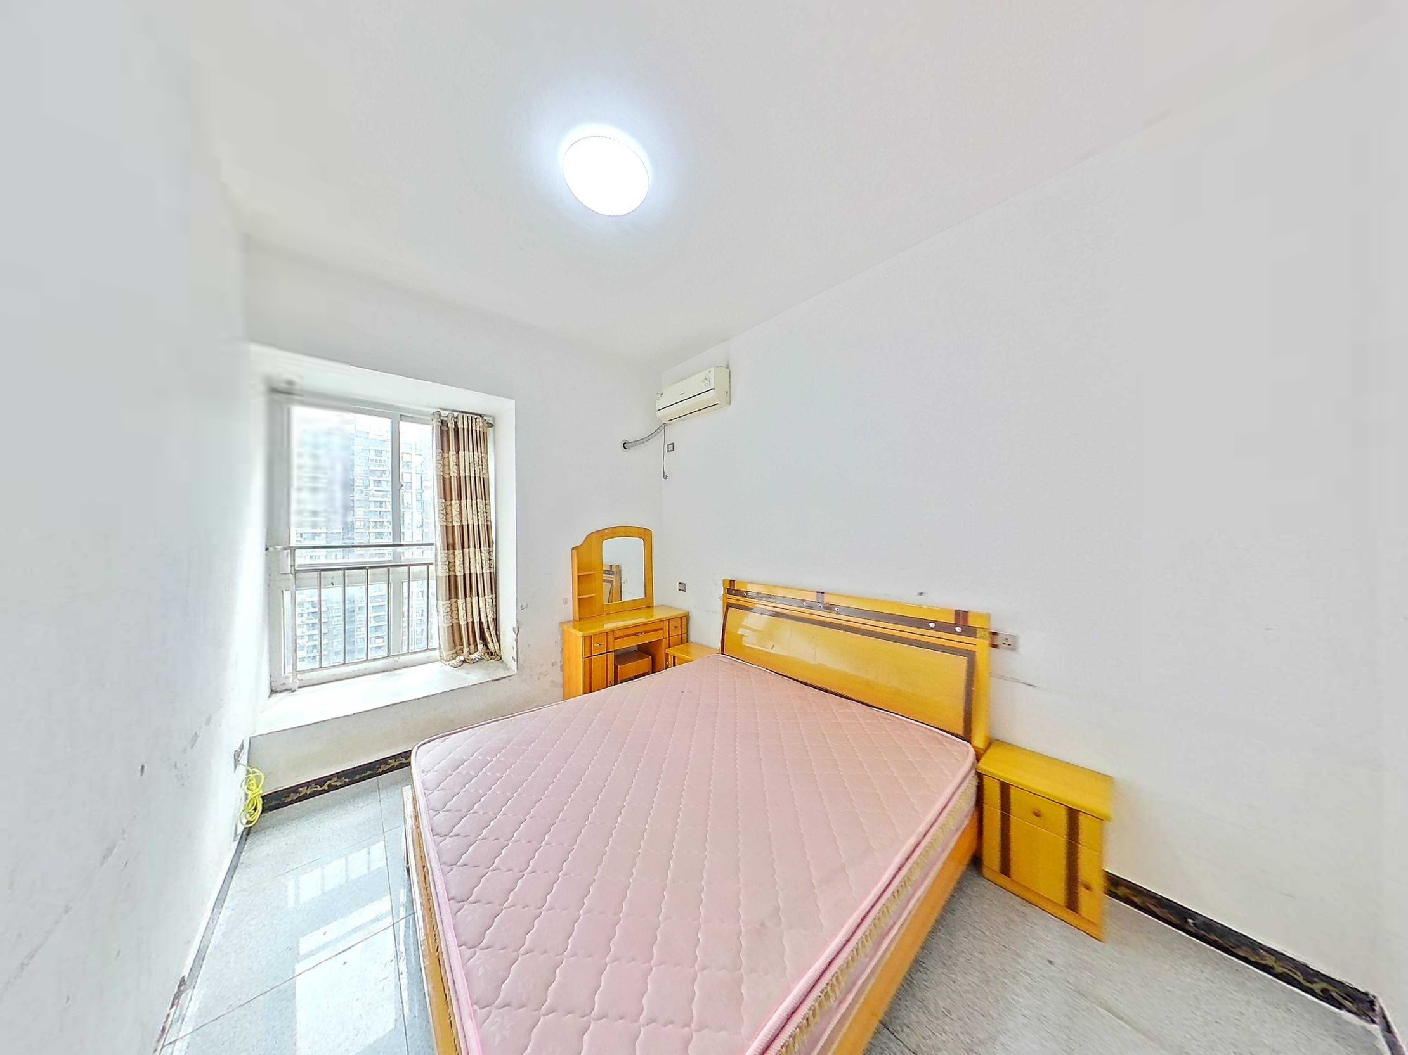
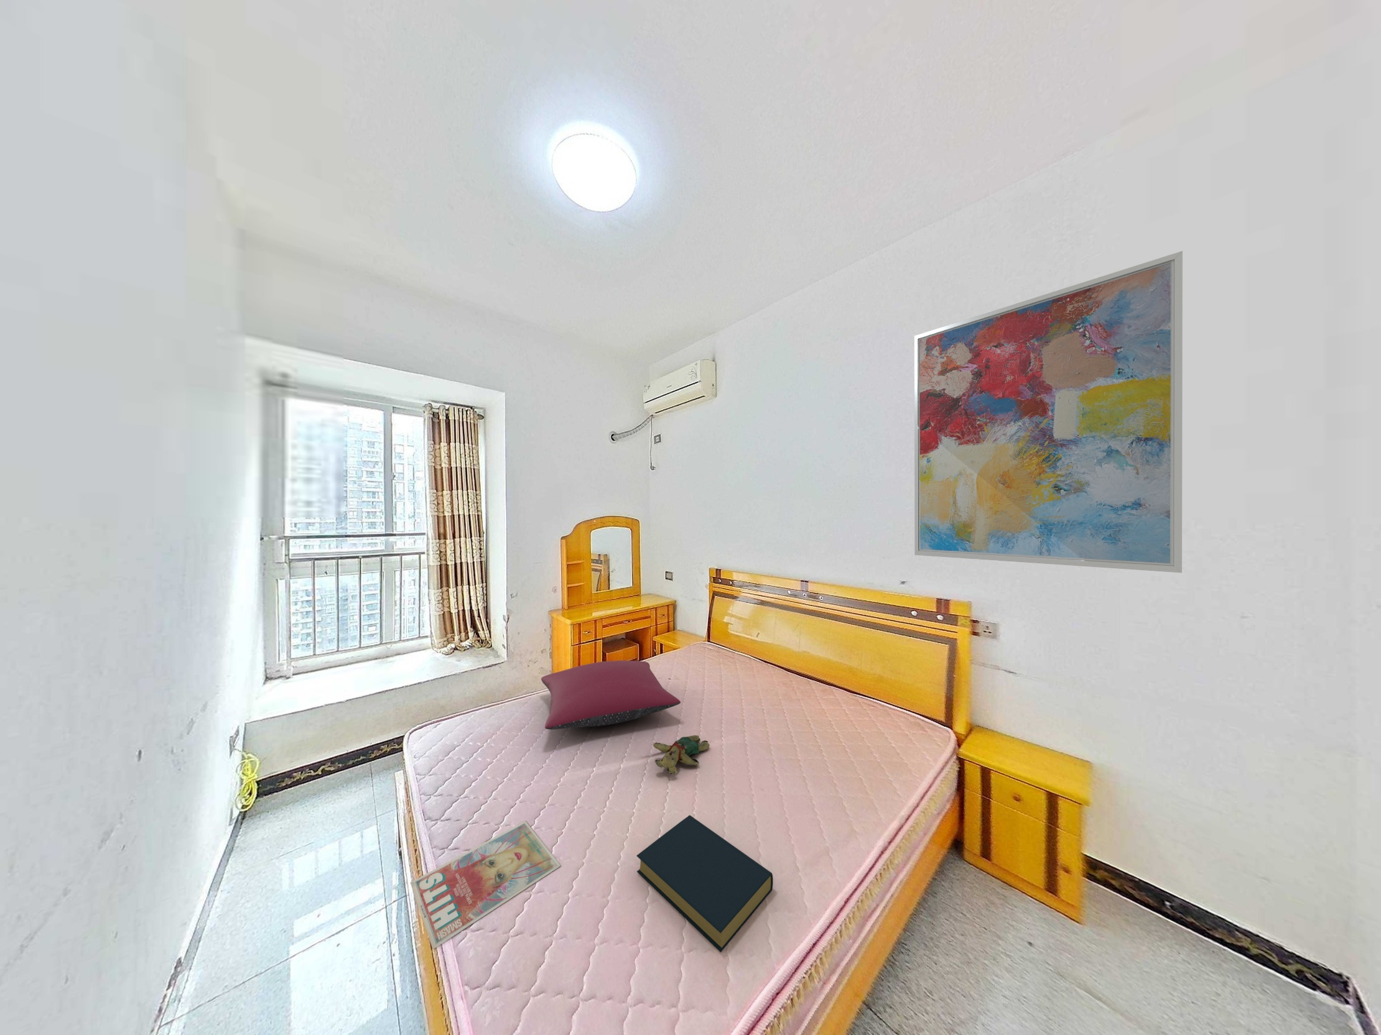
+ pillow (606, 689)
+ magazine (487, 873)
+ wall art (1023, 432)
+ teddy bear (683, 751)
+ hardback book (702, 872)
